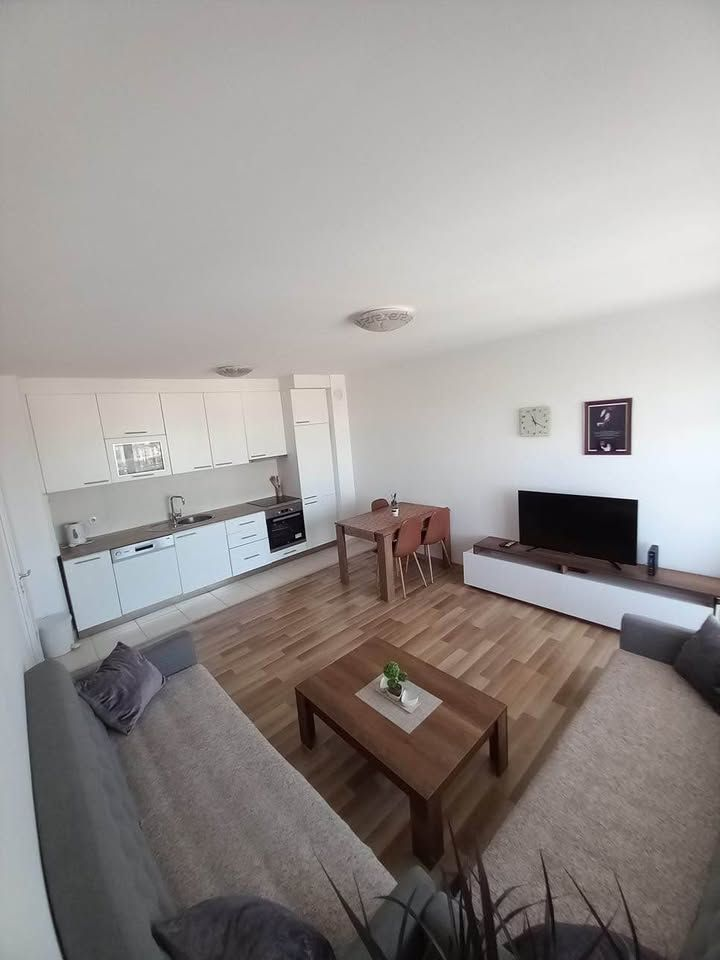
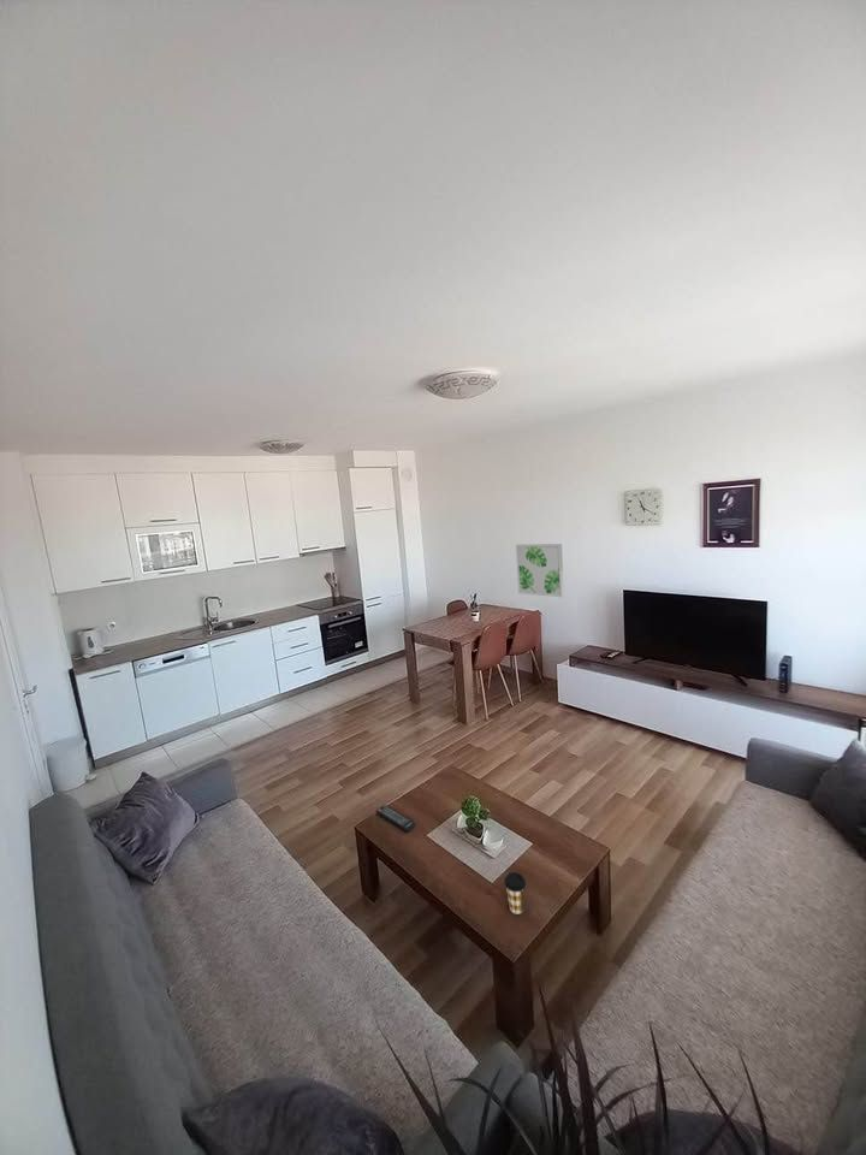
+ remote control (395, 817)
+ coffee cup (515, 893)
+ wall art (539, 569)
